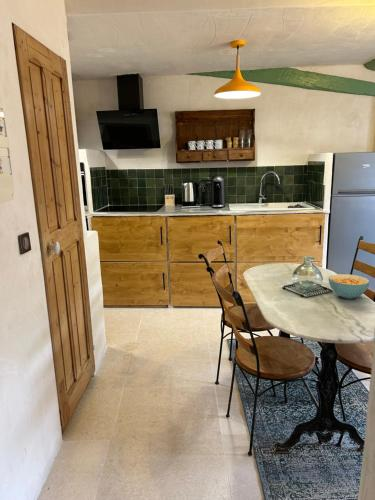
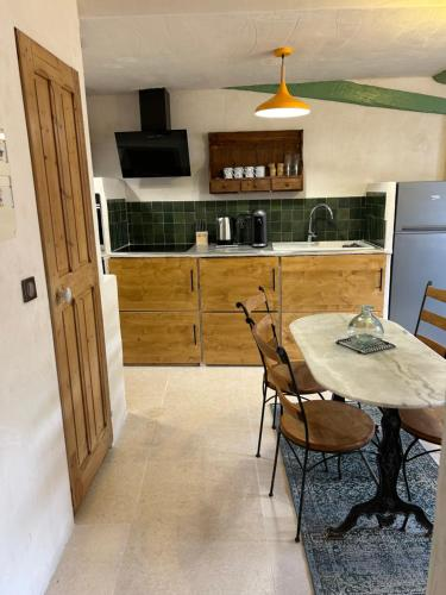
- cereal bowl (348, 288)
